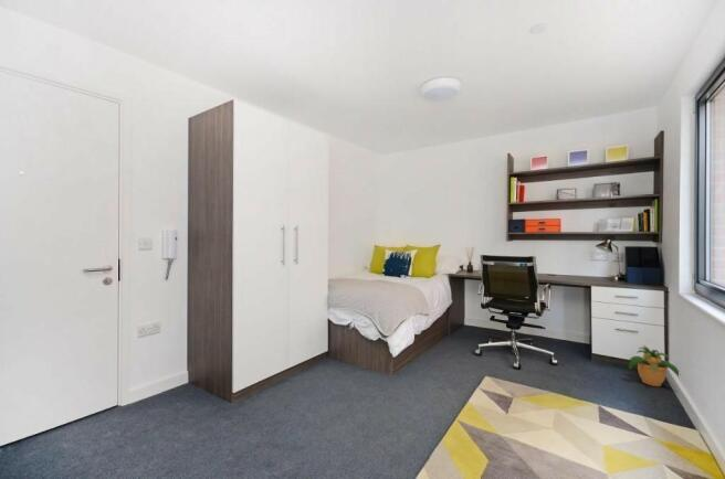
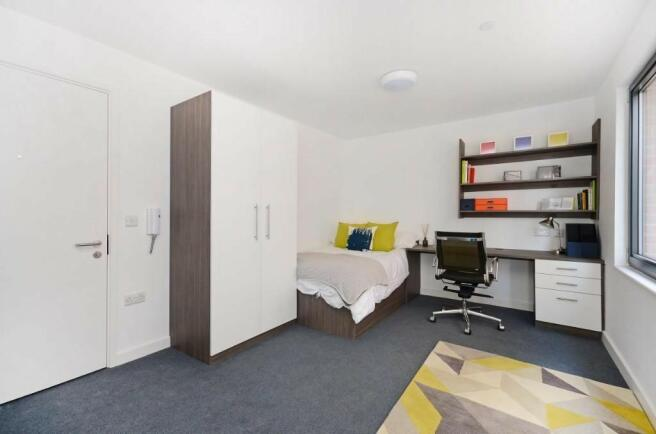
- potted plant (651, 364)
